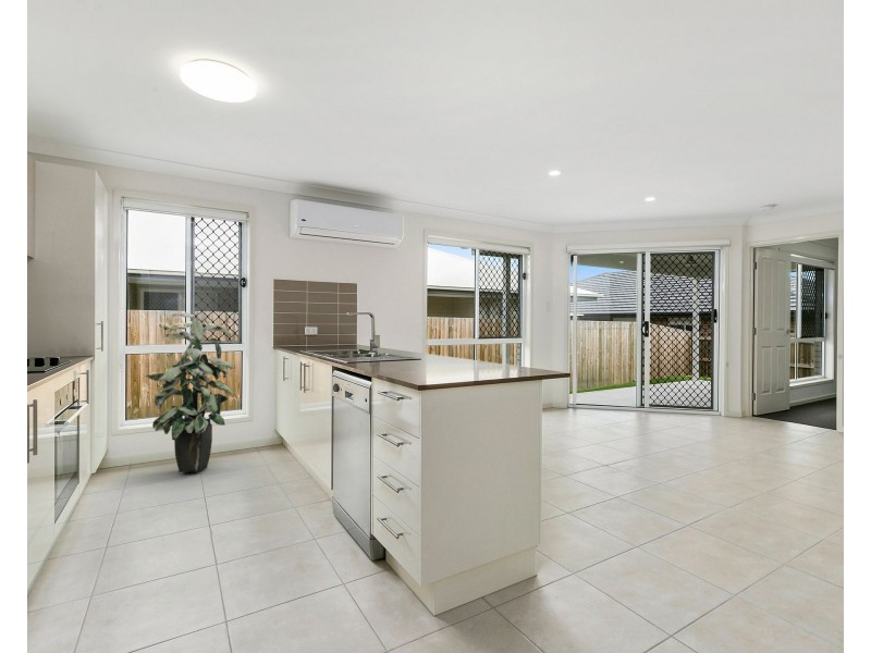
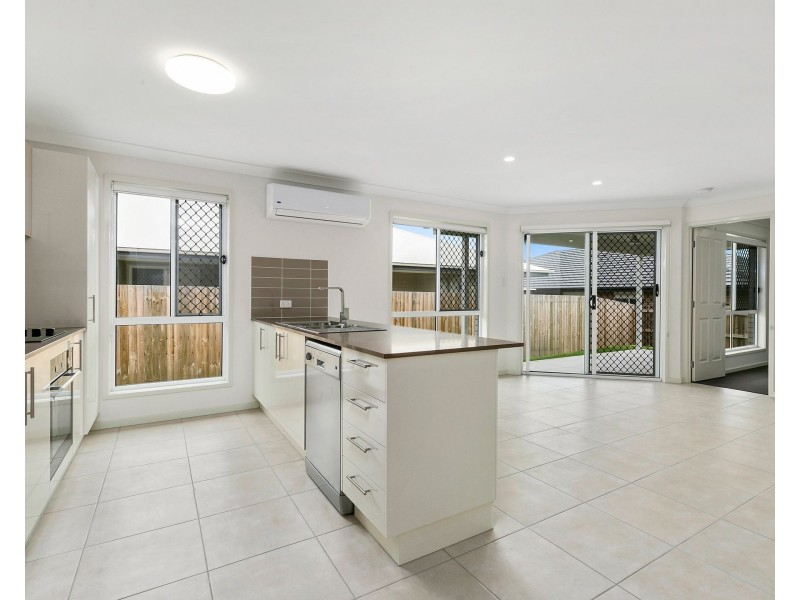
- indoor plant (191, 391)
